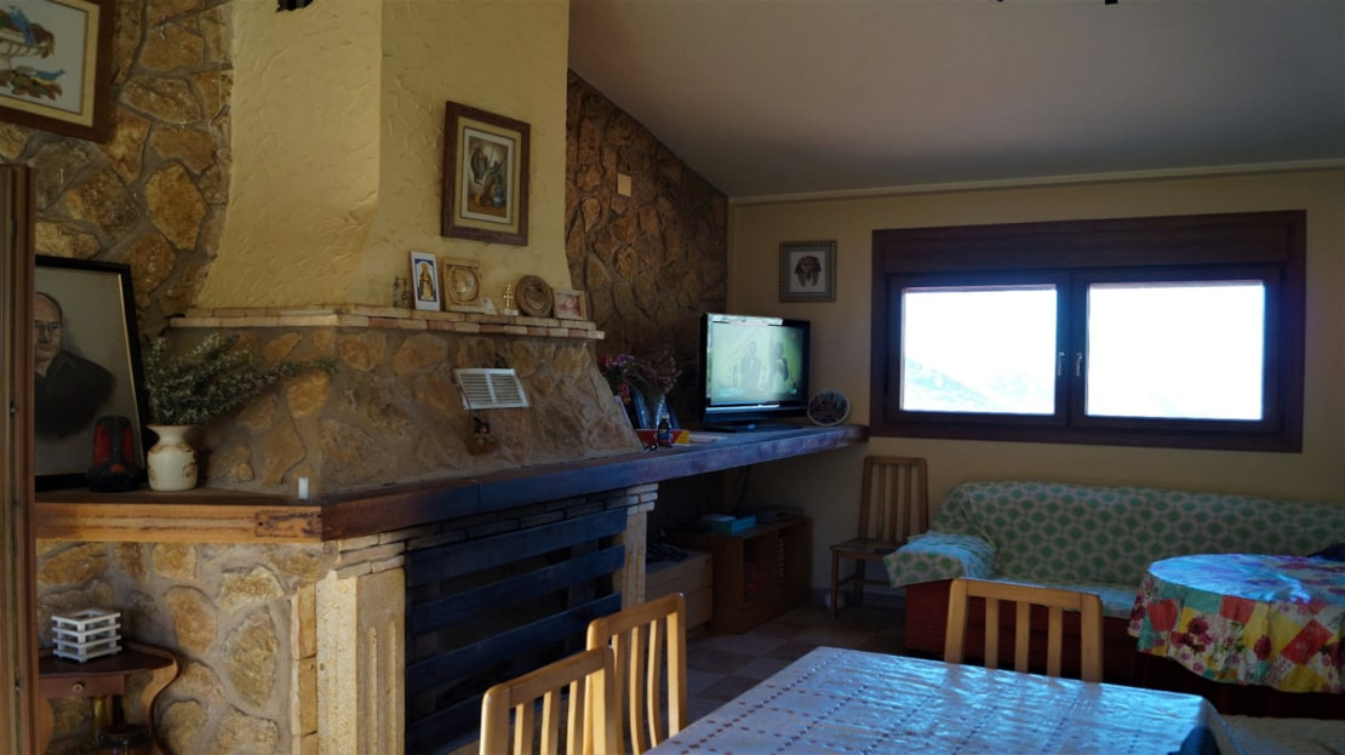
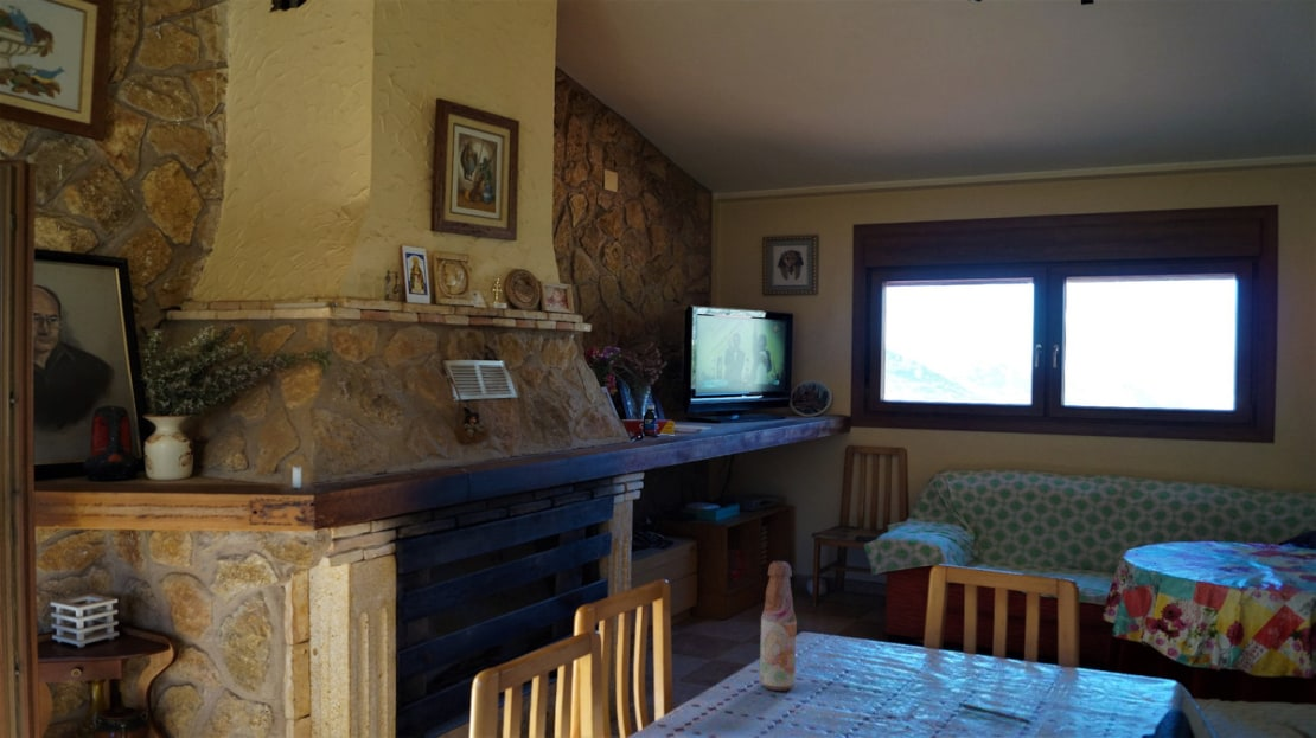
+ bottle (778, 624)
+ pen (995, 713)
